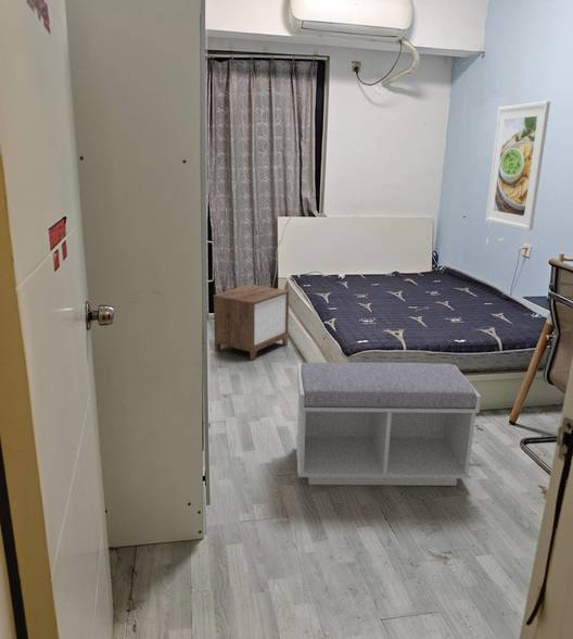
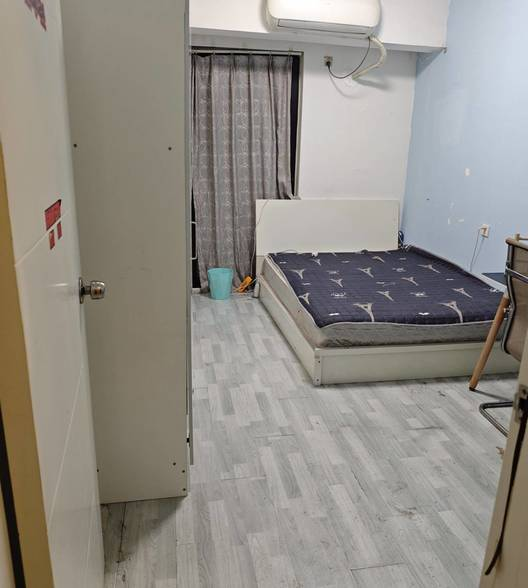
- nightstand (252, 321)
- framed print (514, 166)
- bench (380, 421)
